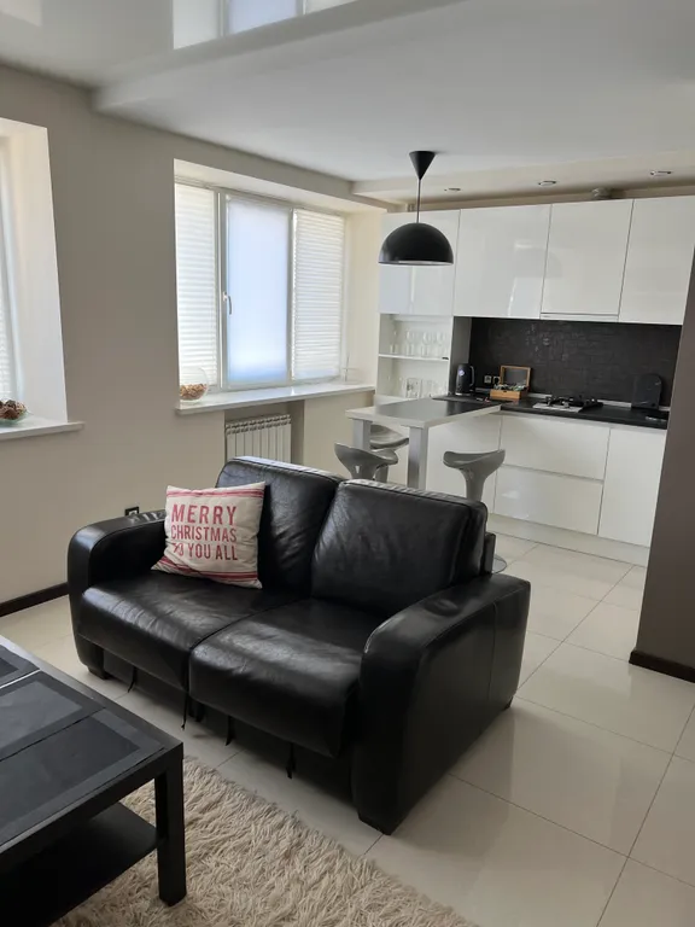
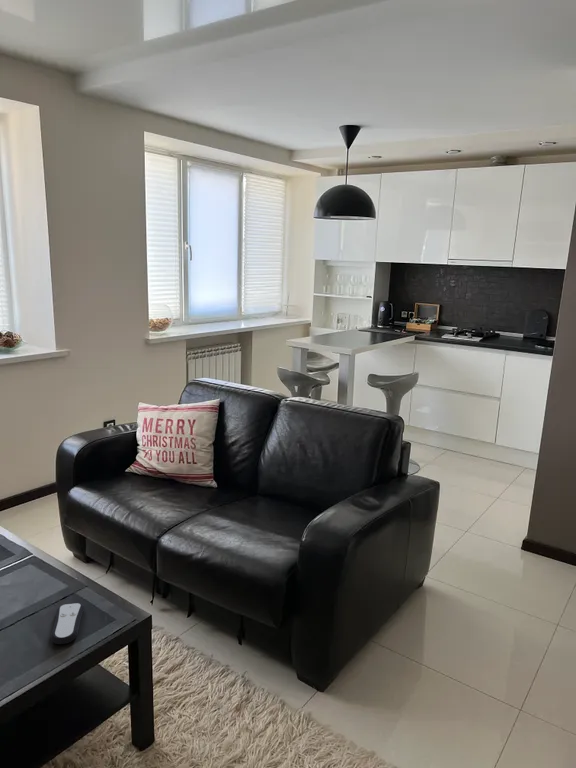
+ remote control (67, 622)
